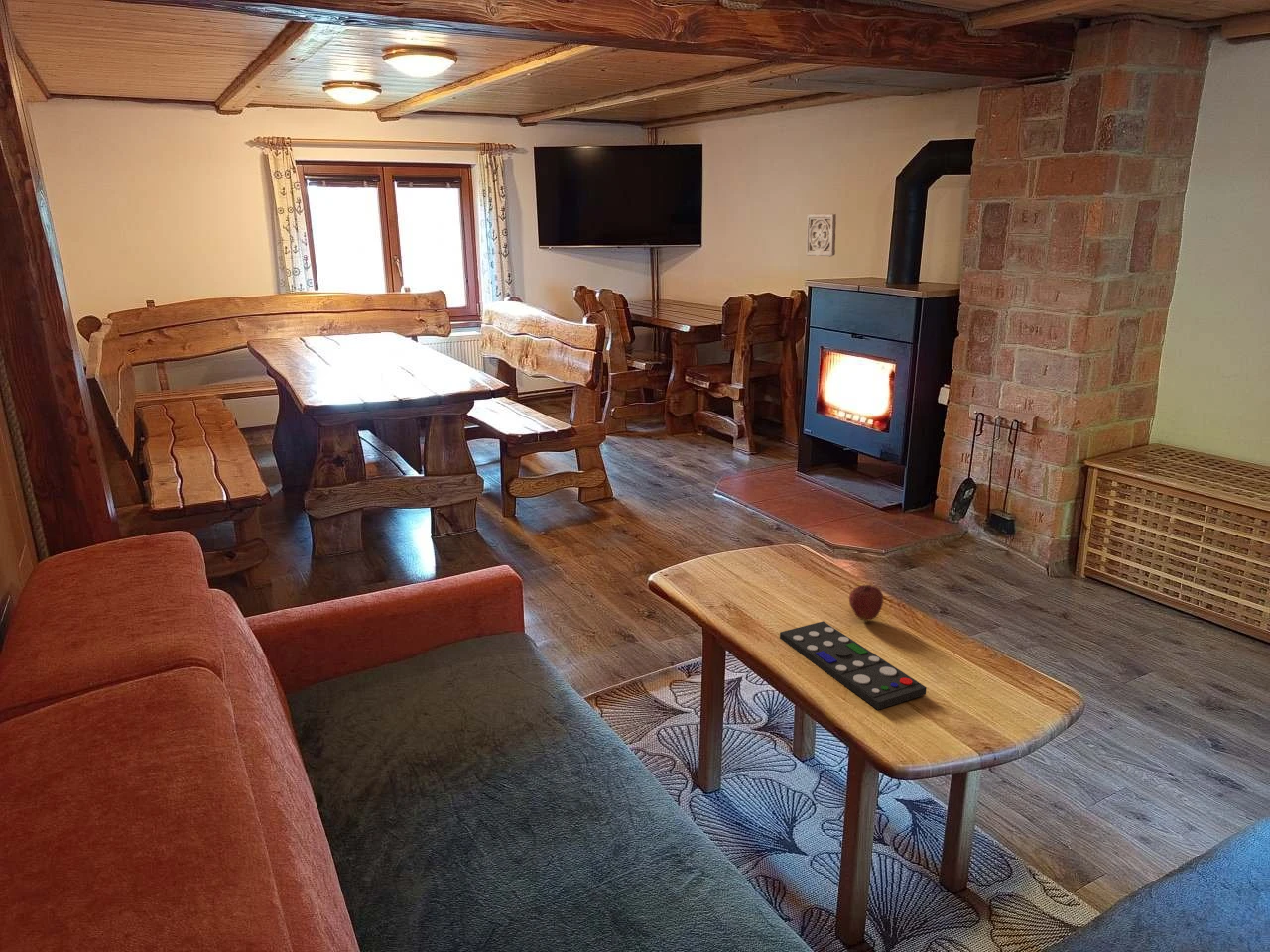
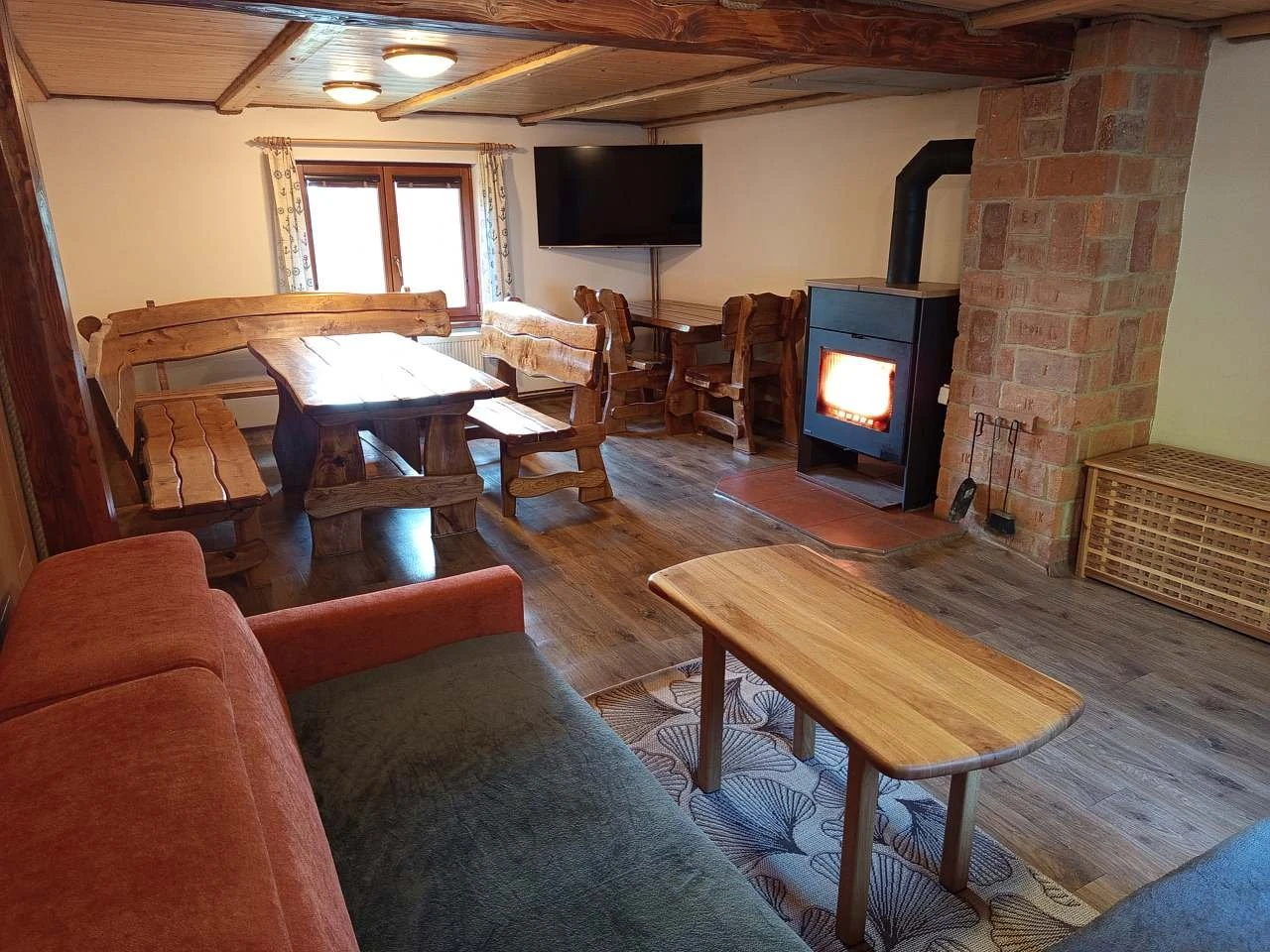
- wall ornament (821, 235)
- fruit (865, 602)
- remote control (847, 659)
